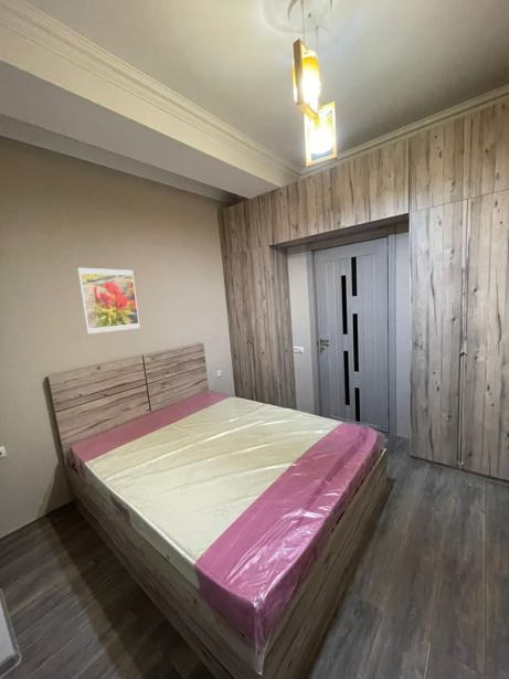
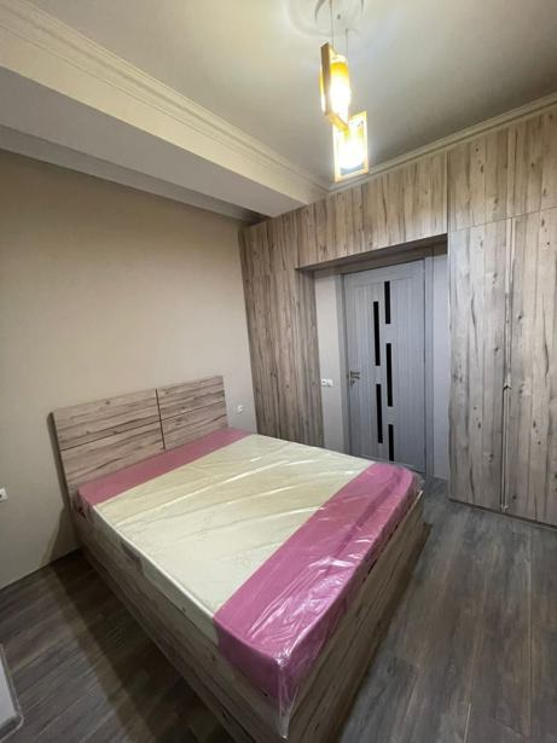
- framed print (110, 300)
